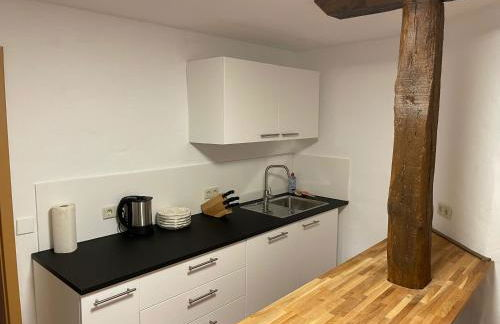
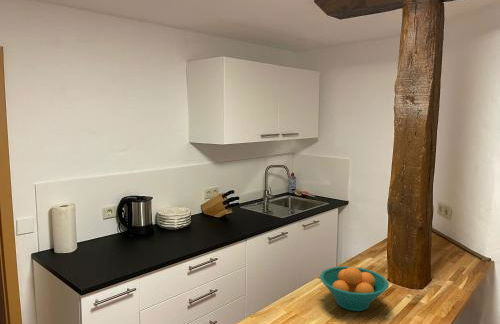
+ fruit bowl (353, 285)
